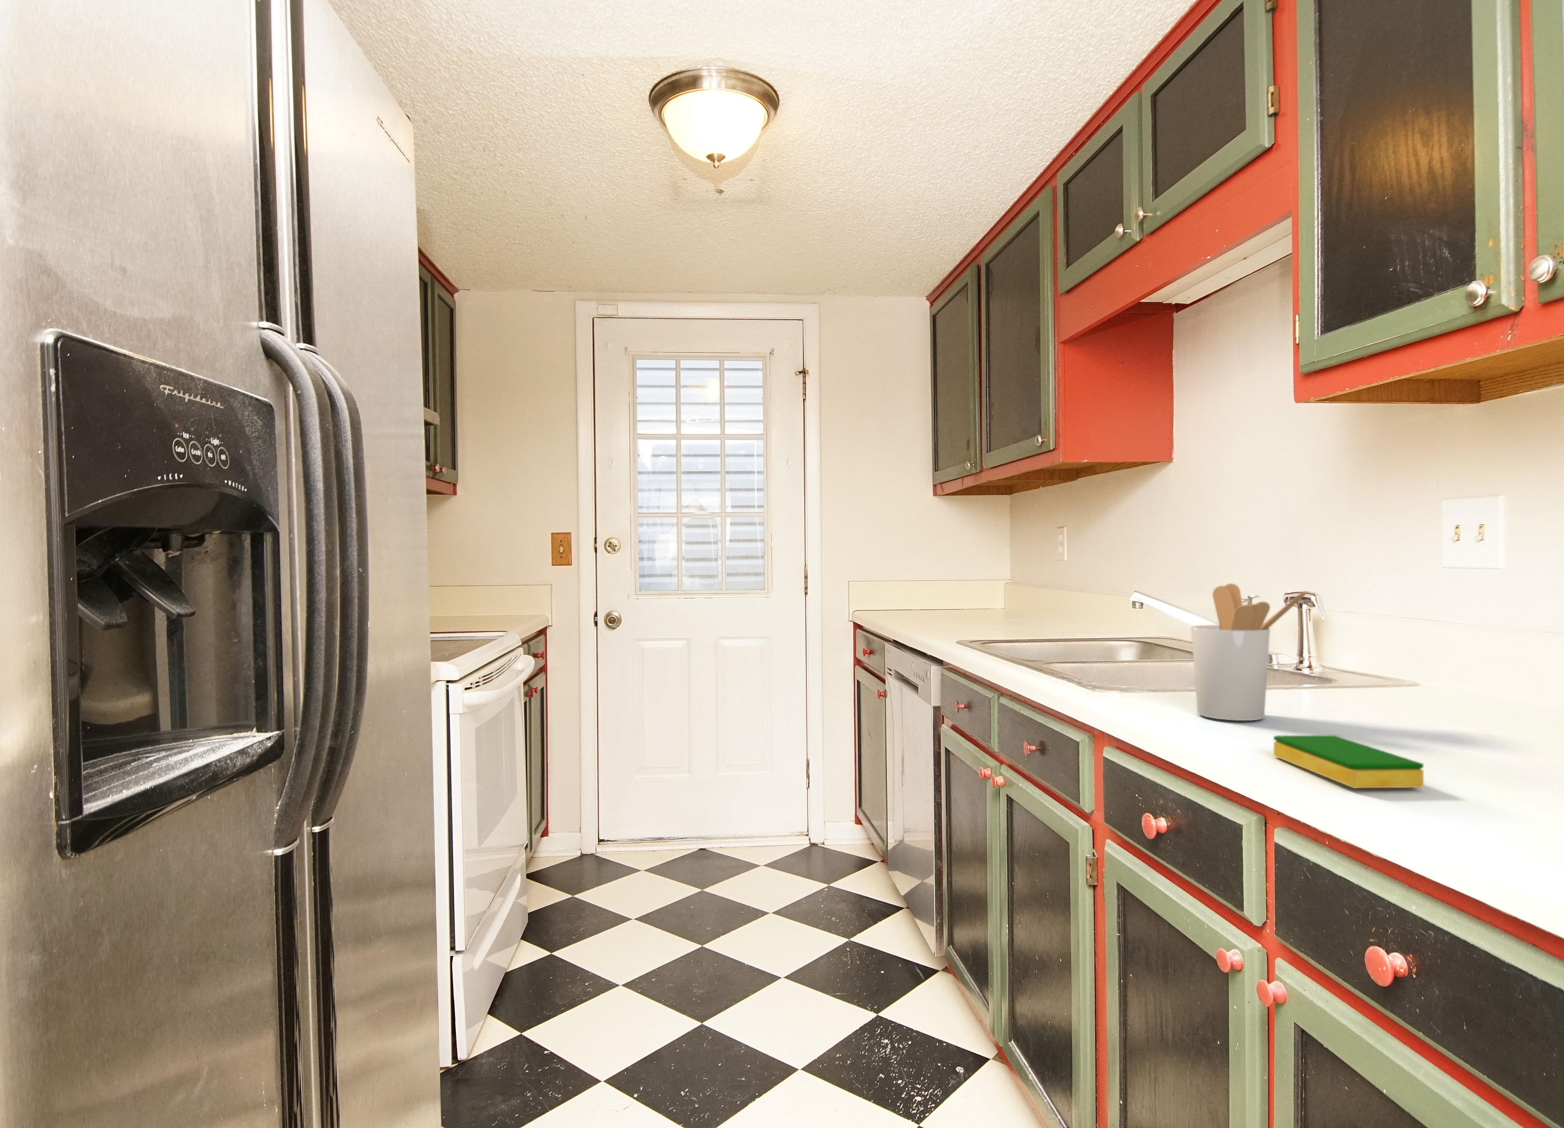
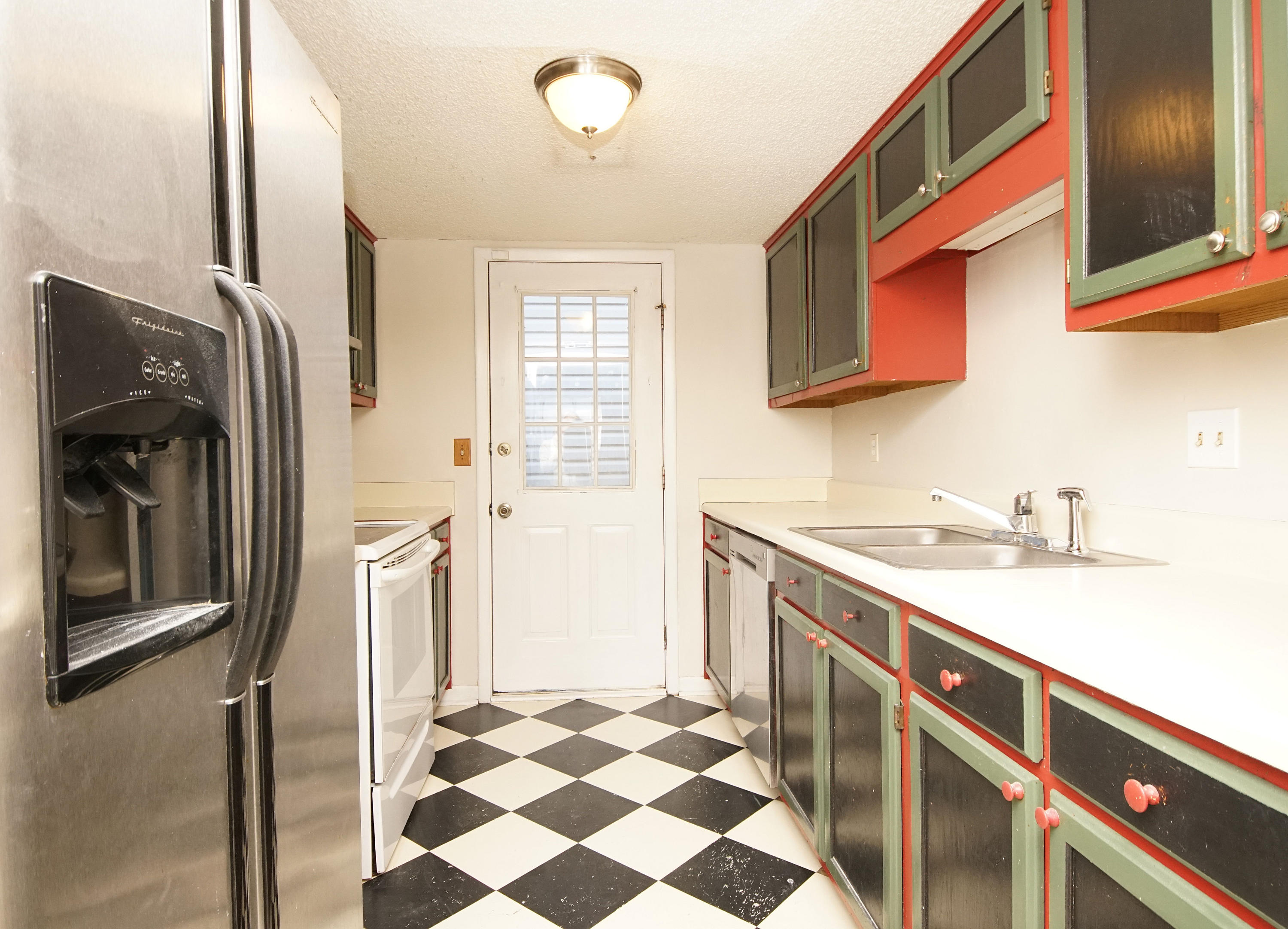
- dish sponge (1343, 759)
- utensil holder (1251, 651)
